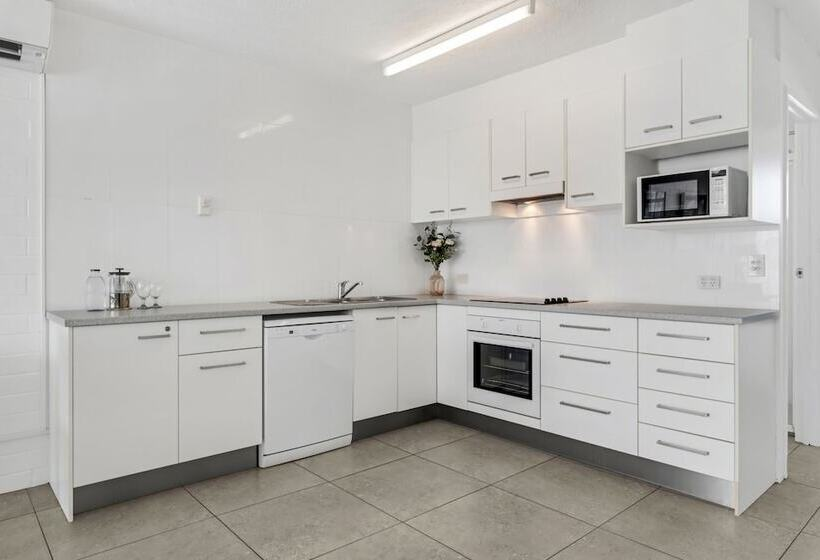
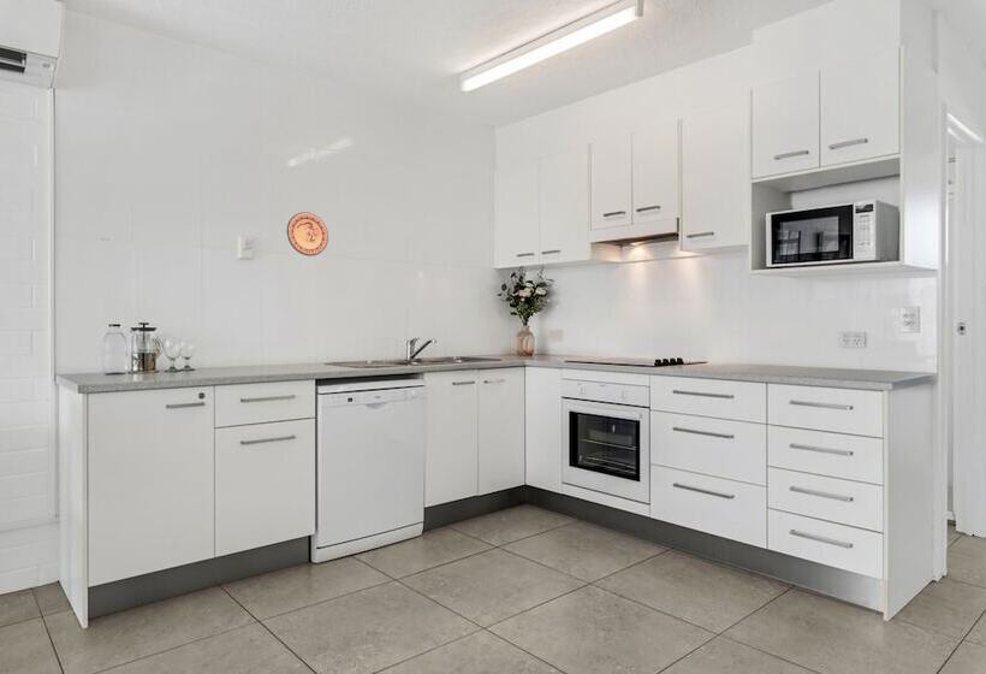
+ decorative plate (307, 233)
